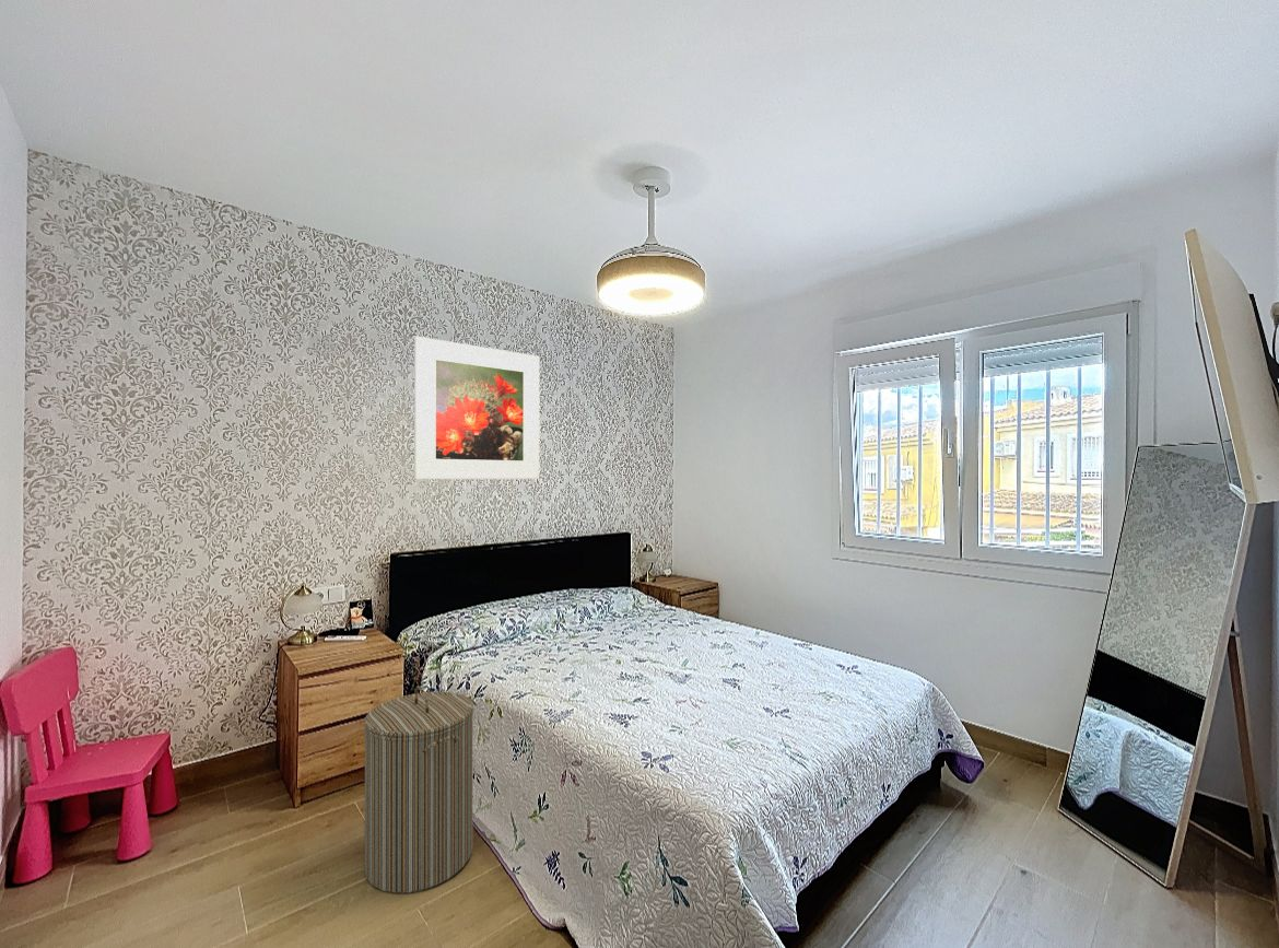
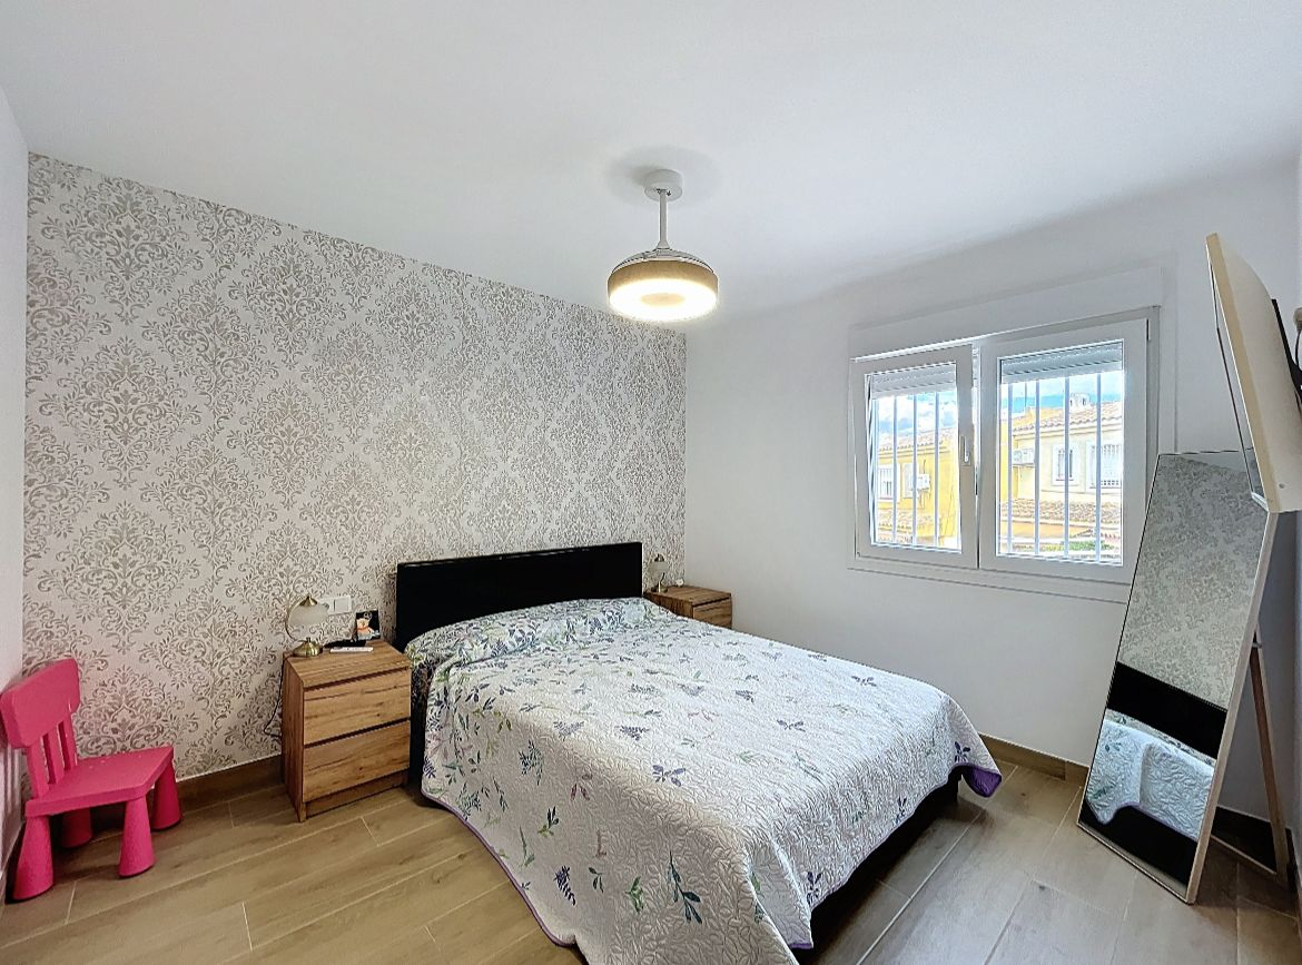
- laundry hamper (420, 772)
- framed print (481, 412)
